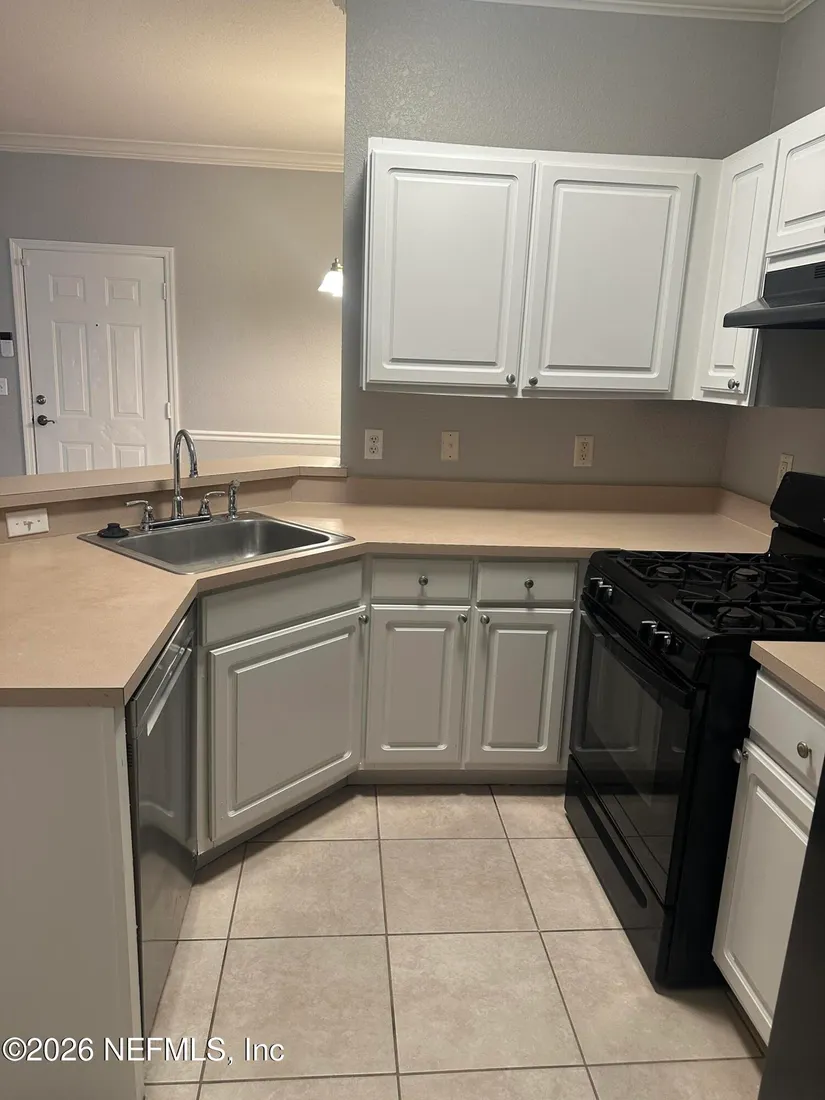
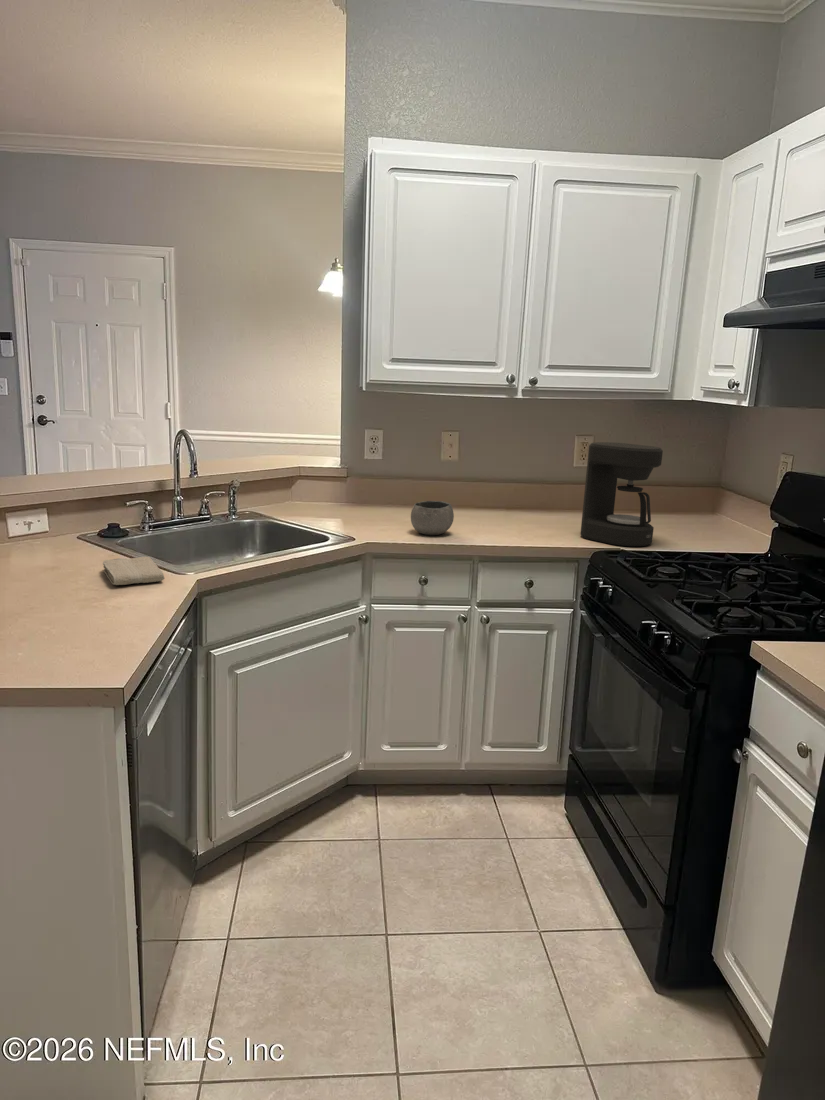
+ washcloth (132, 569)
+ coffee maker (621, 490)
+ bowl (432, 518)
